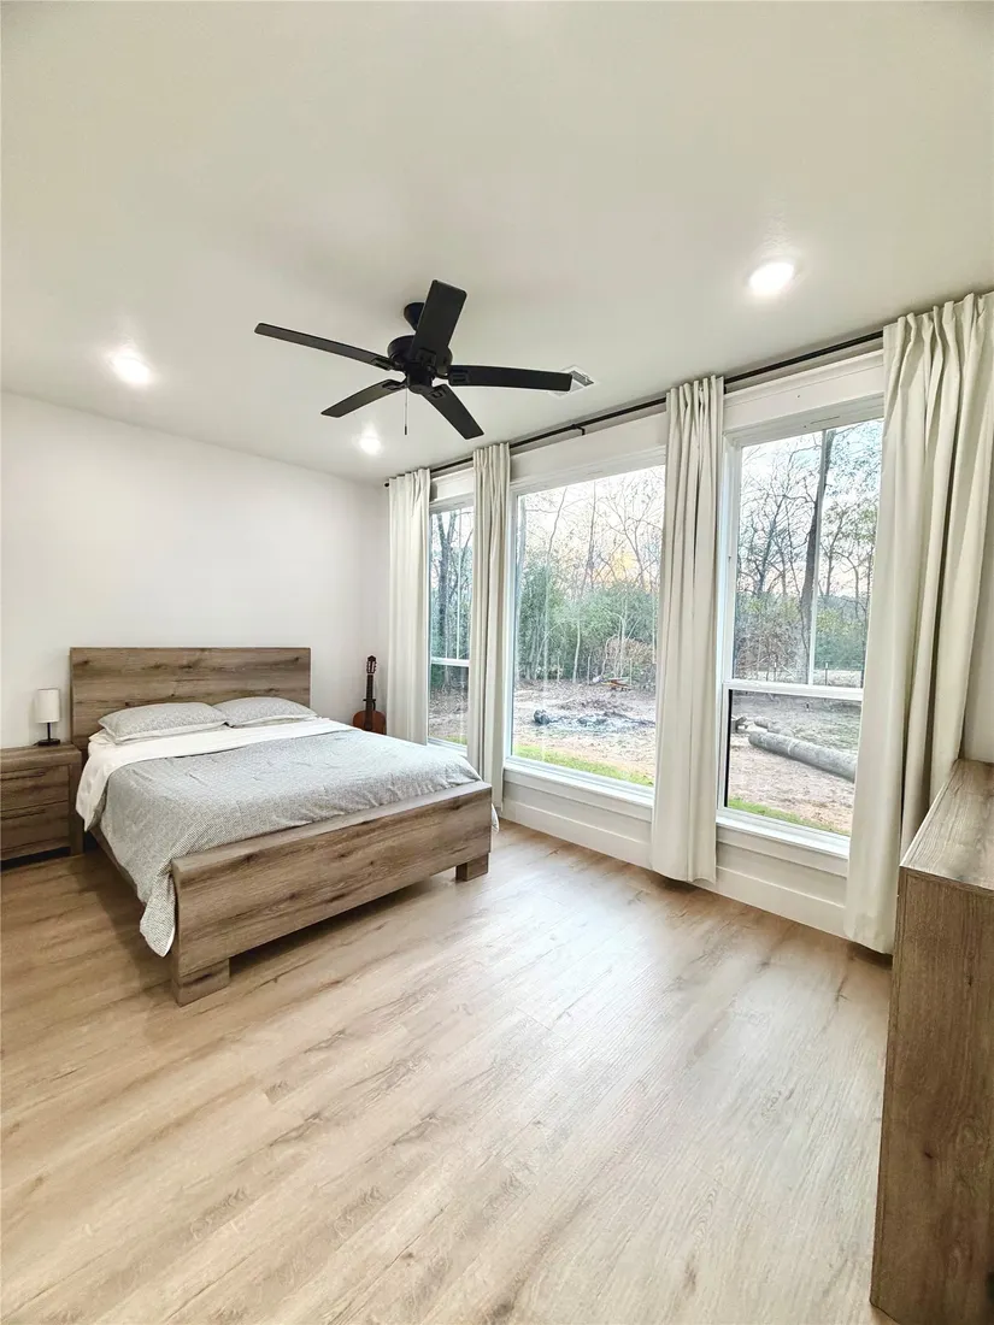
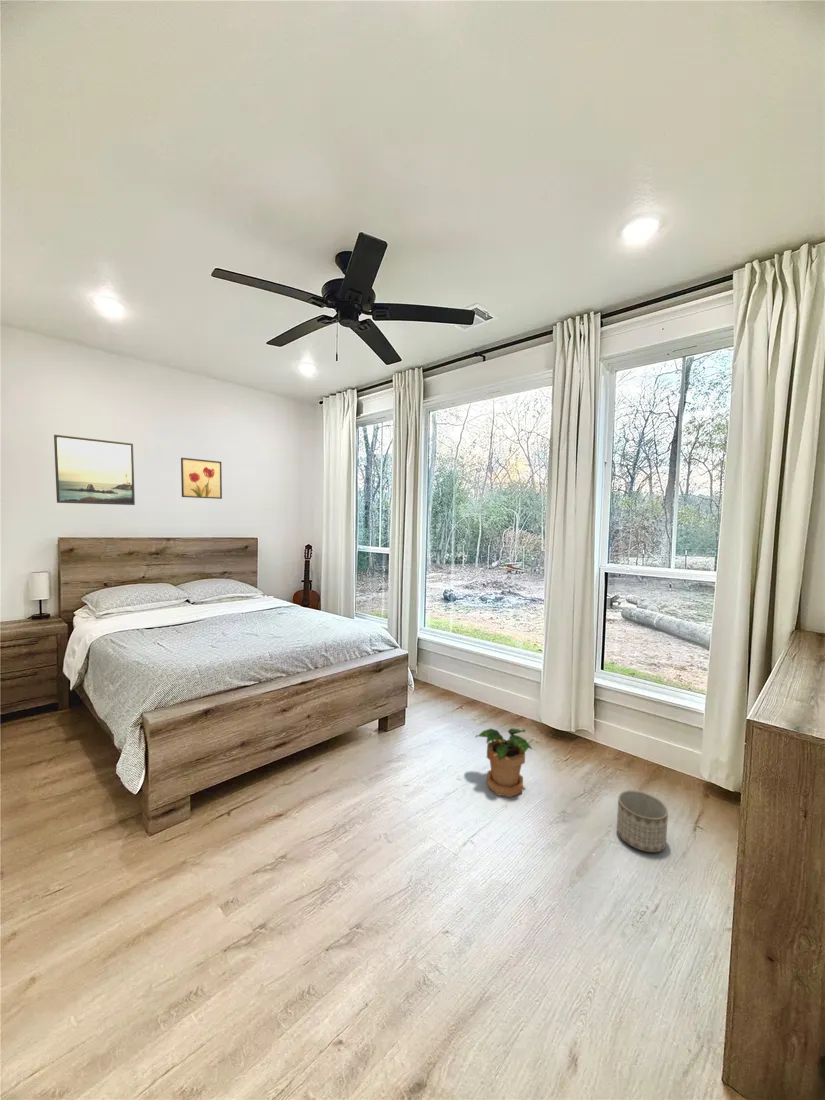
+ planter (641, 821)
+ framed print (96, 471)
+ wall art (201, 478)
+ potted plant (502, 756)
